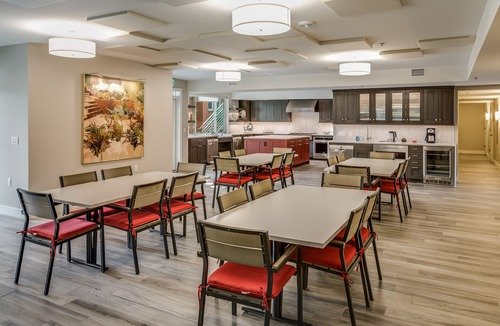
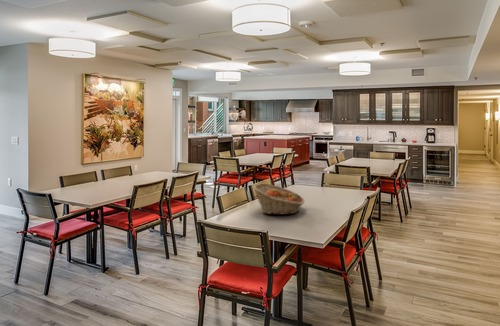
+ fruit basket (278, 198)
